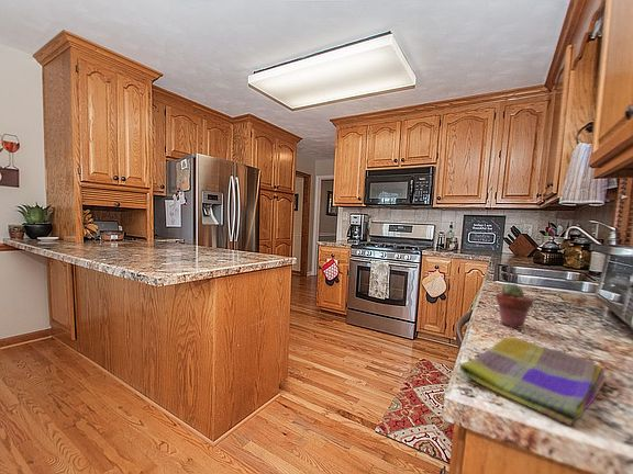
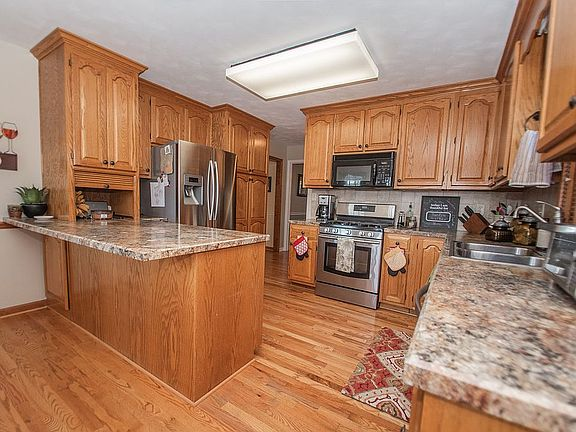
- potted succulent (513, 304)
- dish towel (532, 369)
